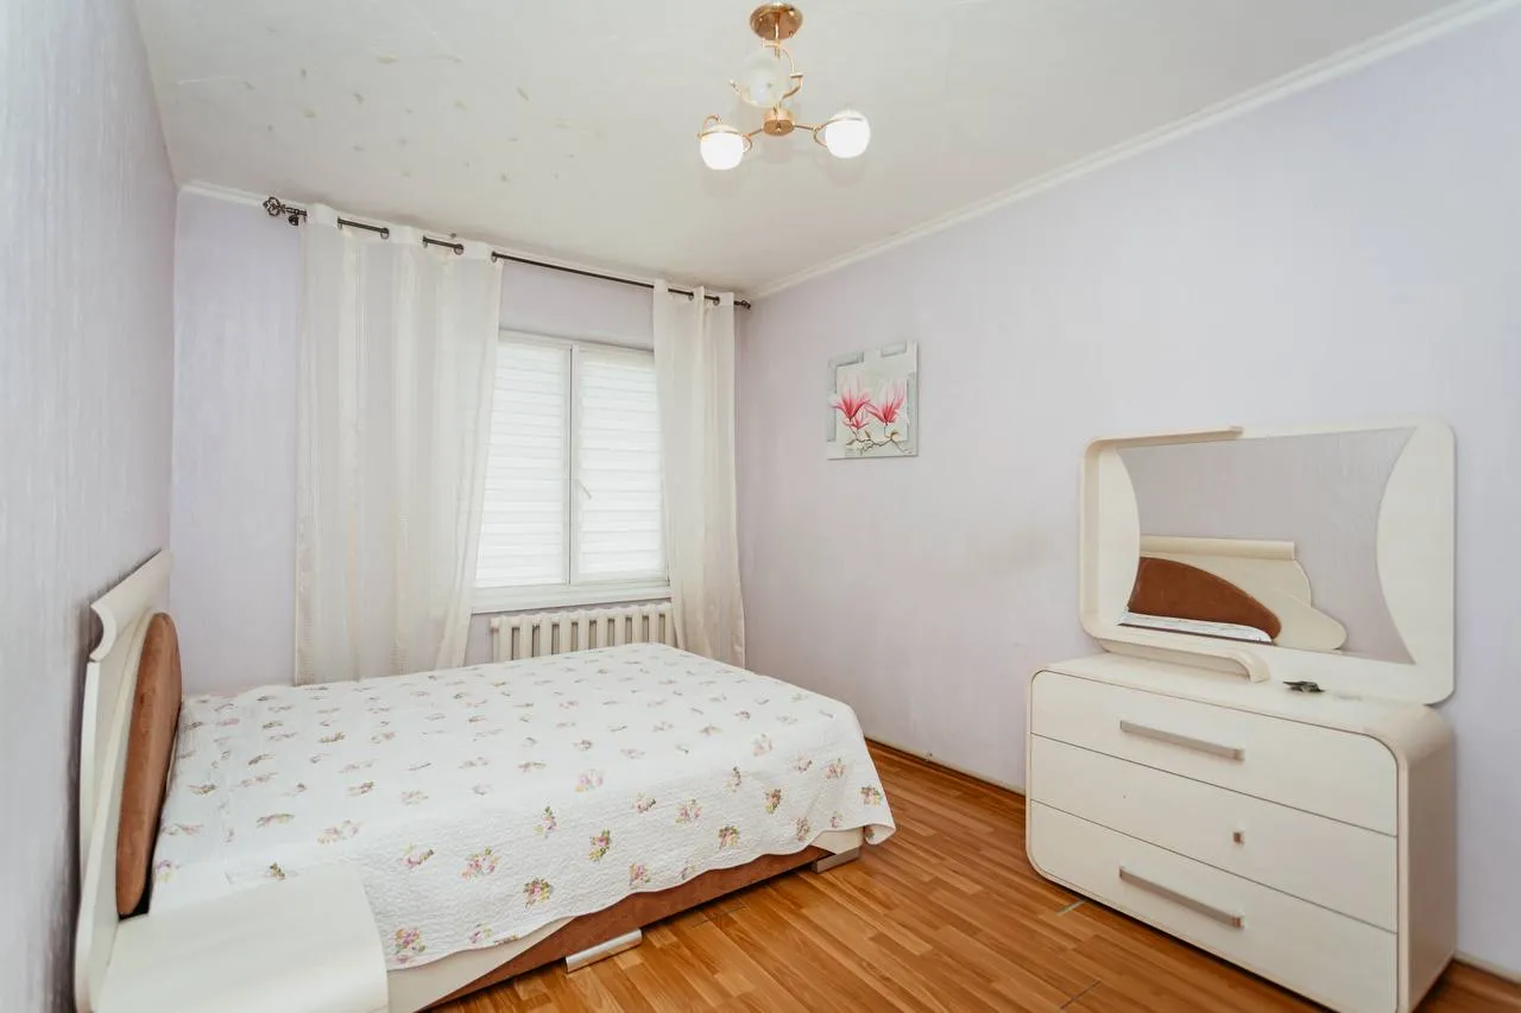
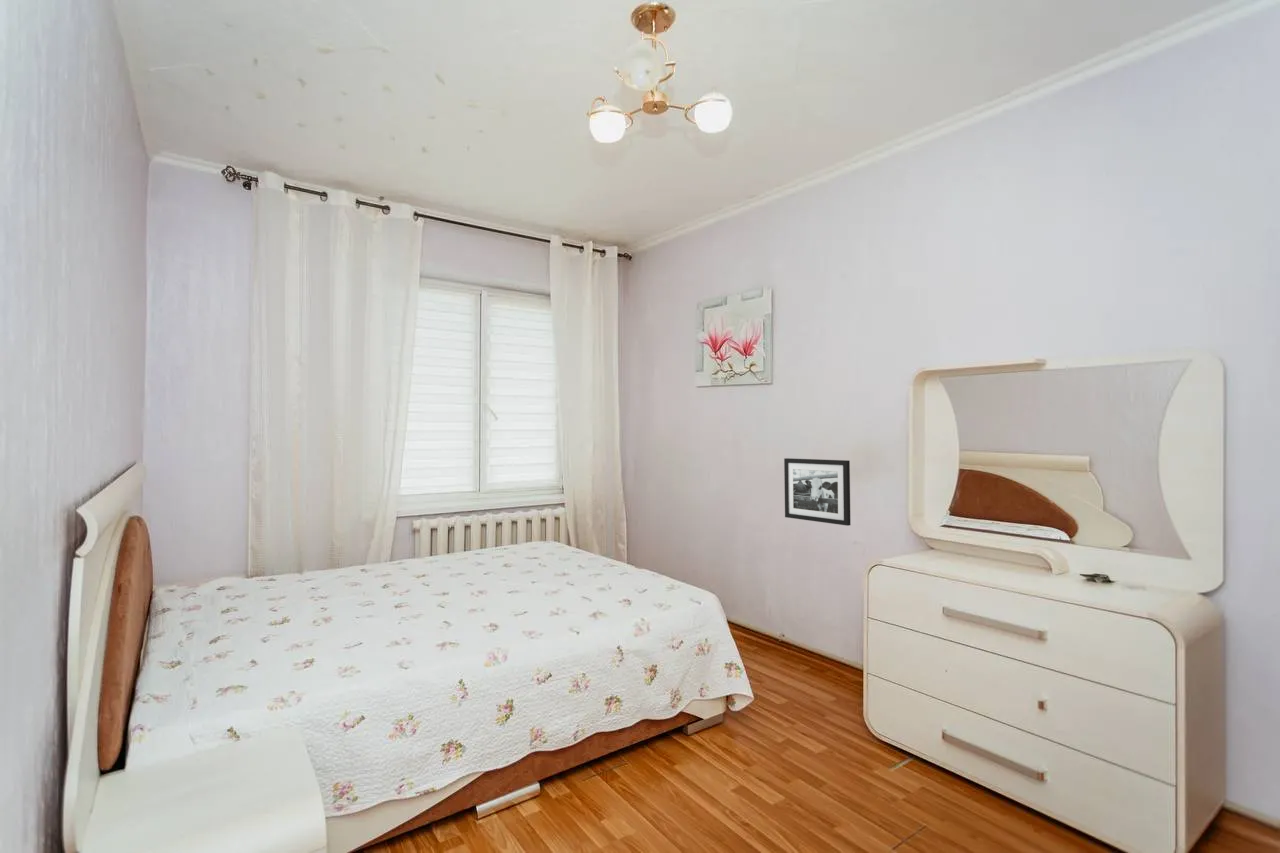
+ picture frame (815, 490)
